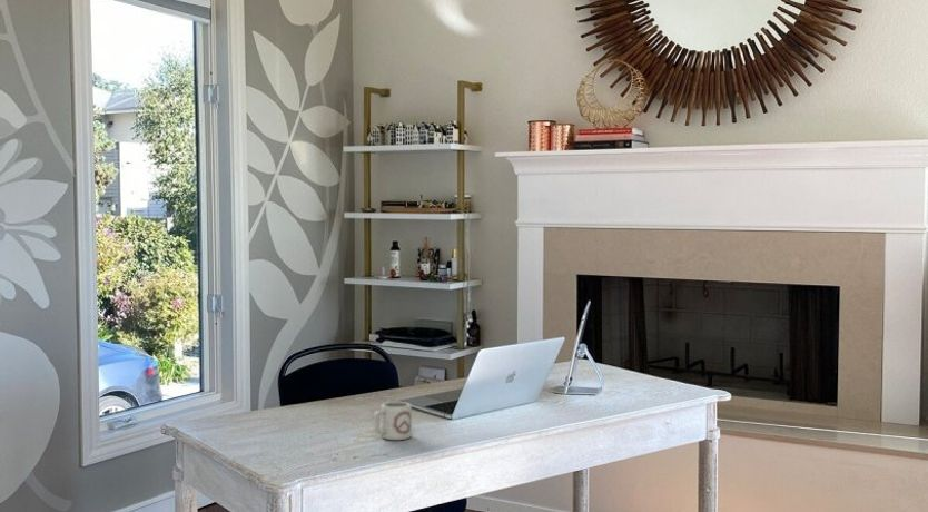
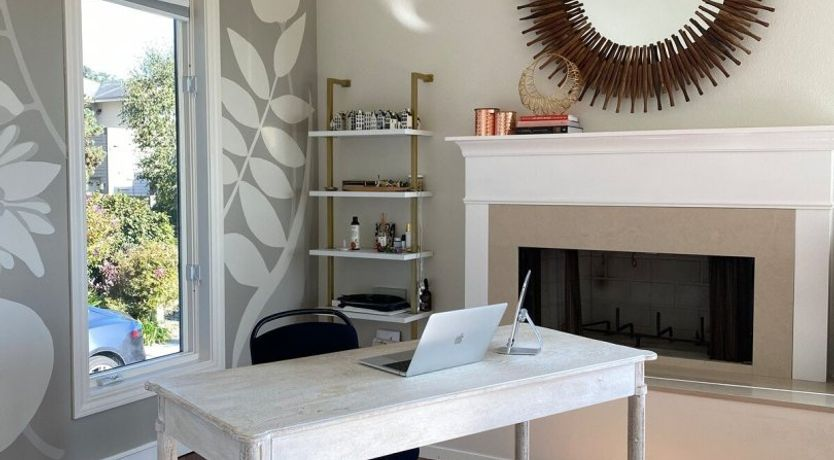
- cup (392, 421)
